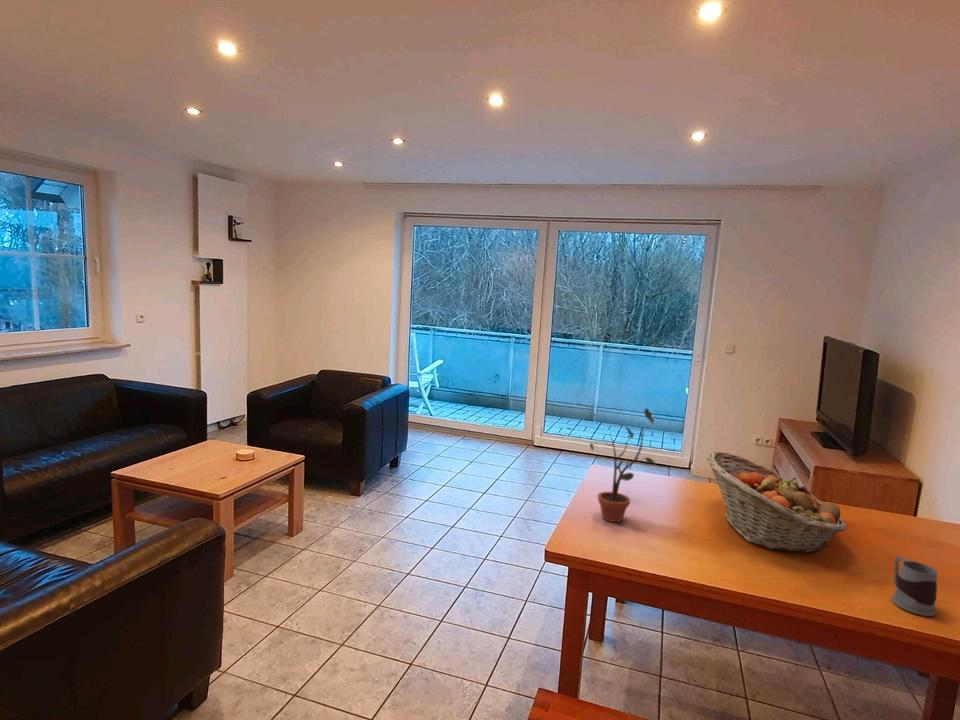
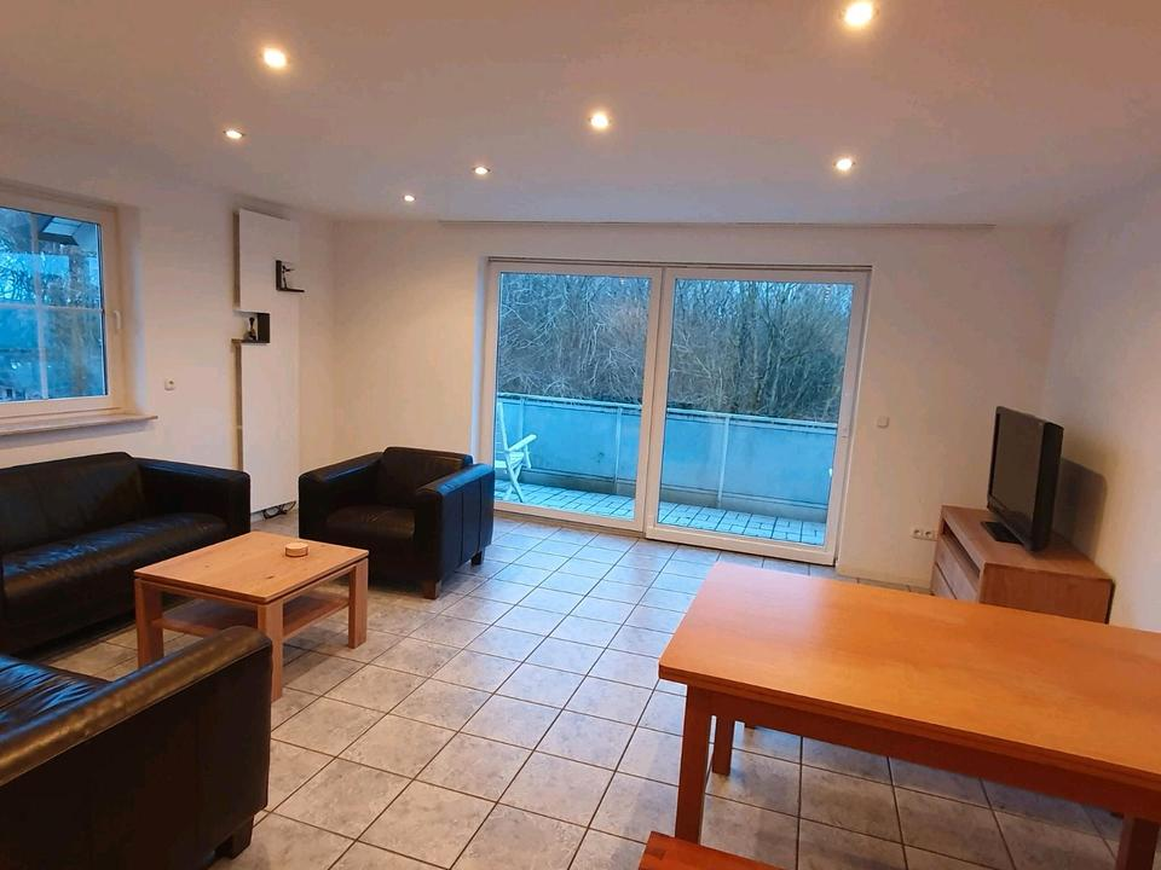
- potted plant (624, 467)
- mug (911, 583)
- fruit basket (770, 498)
